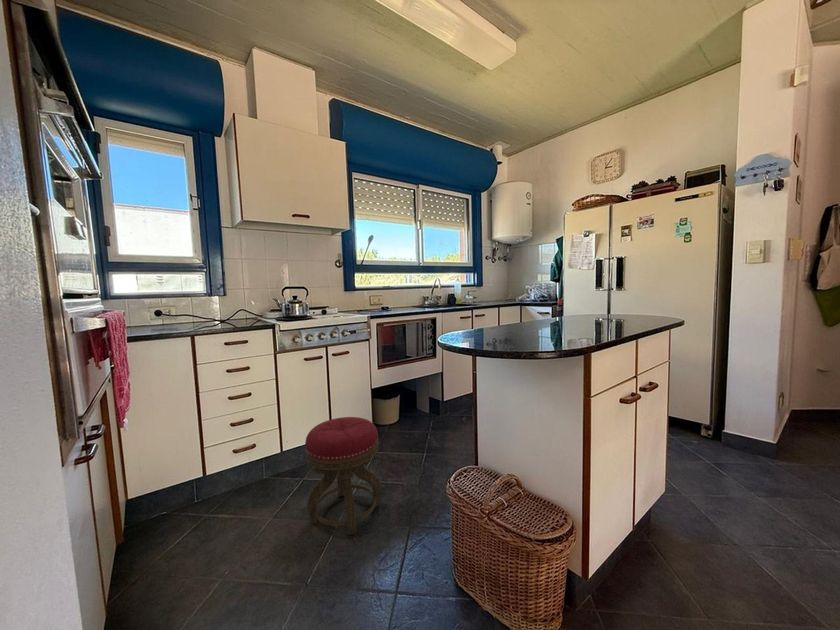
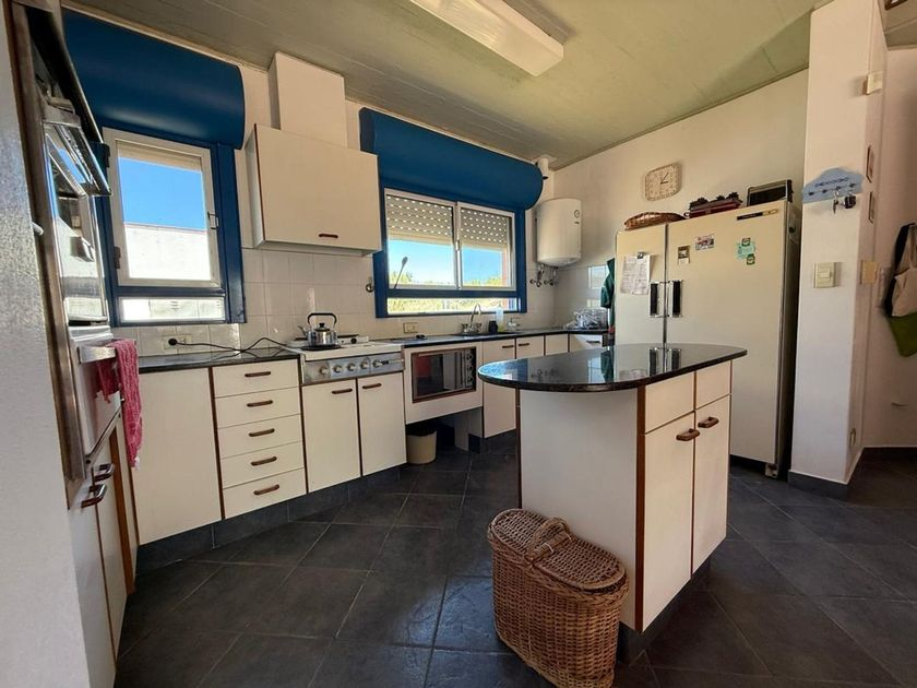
- stool (344, 470)
